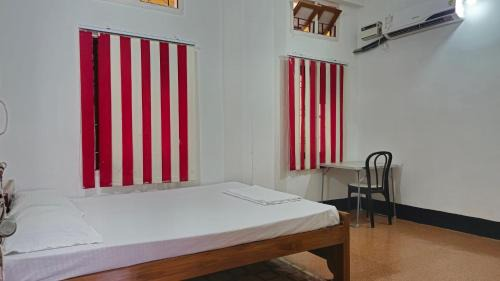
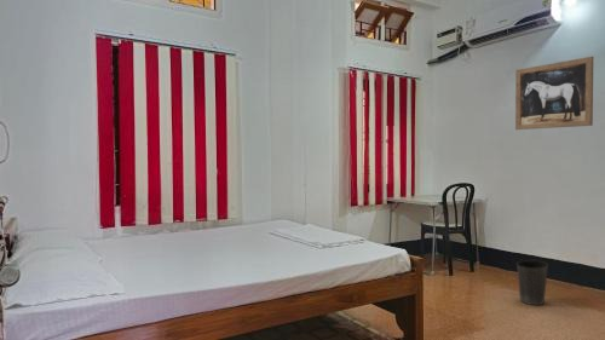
+ waste basket (531, 282)
+ wall art (551, 96)
